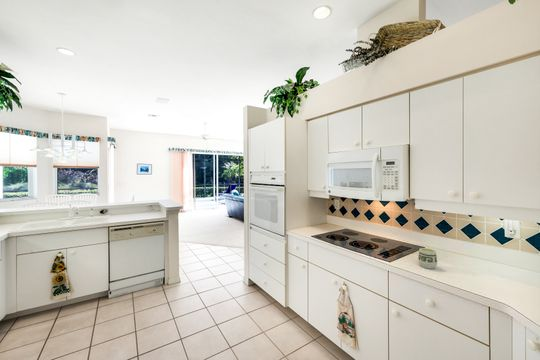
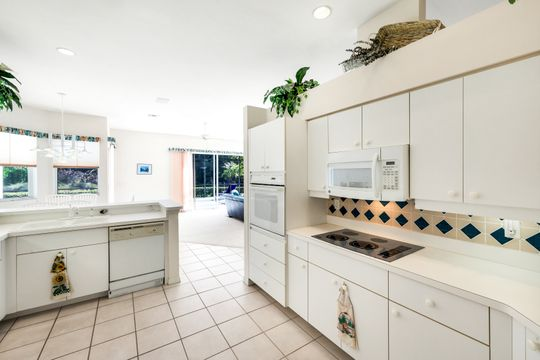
- cup (427, 258)
